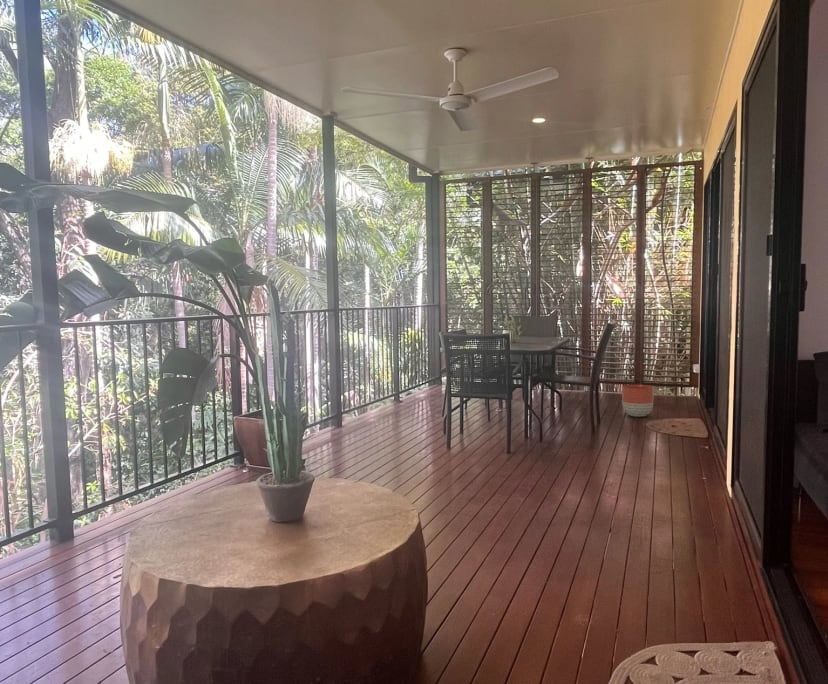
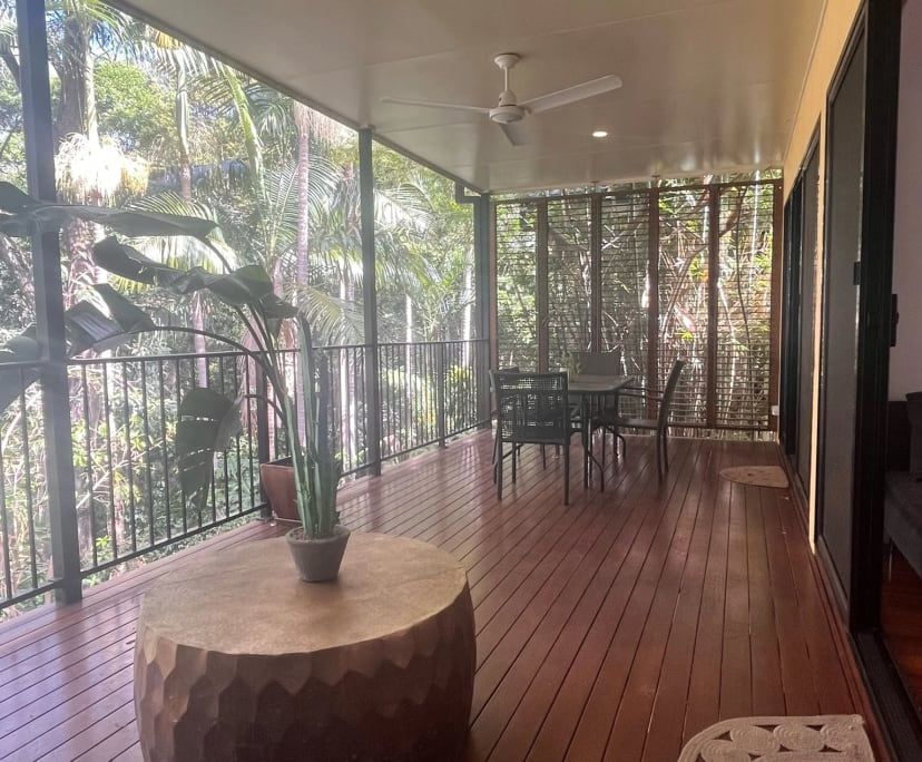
- planter (637, 401)
